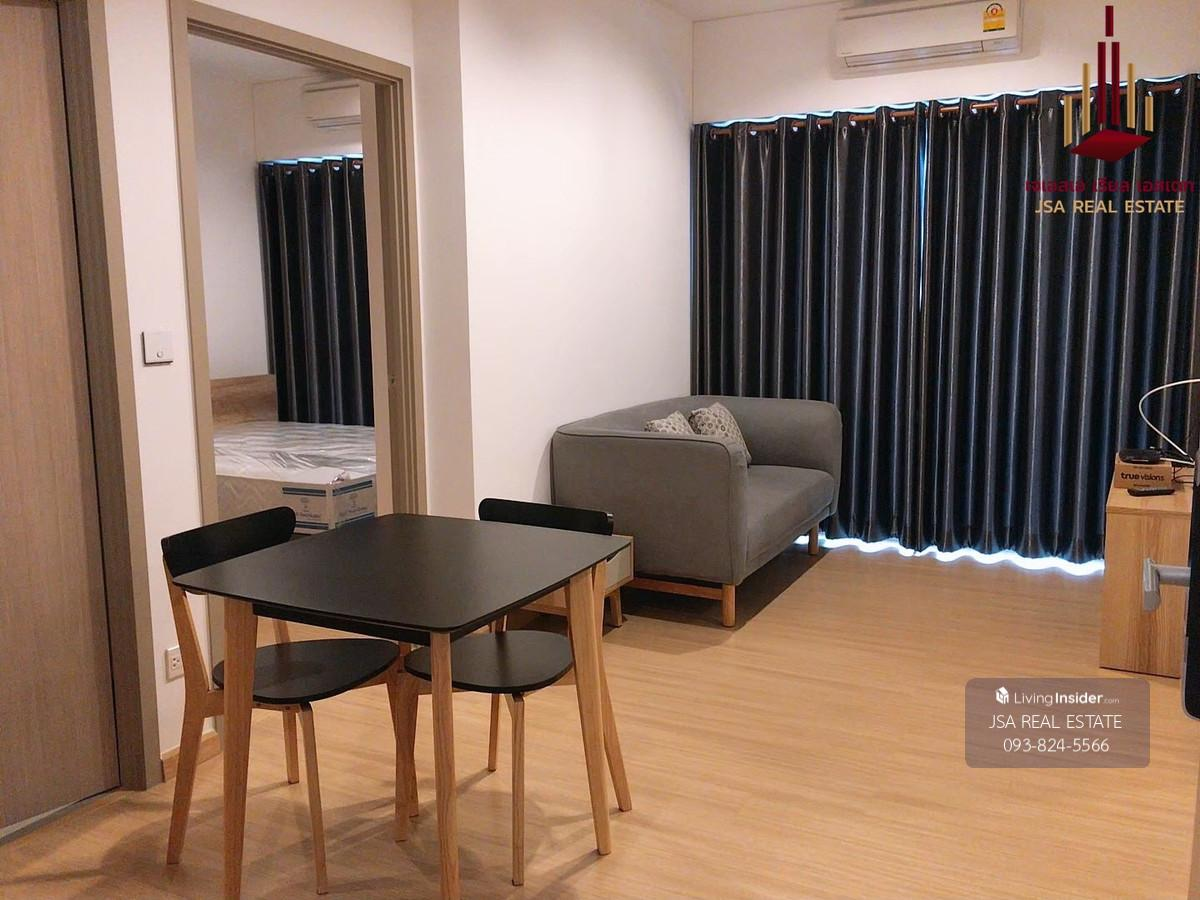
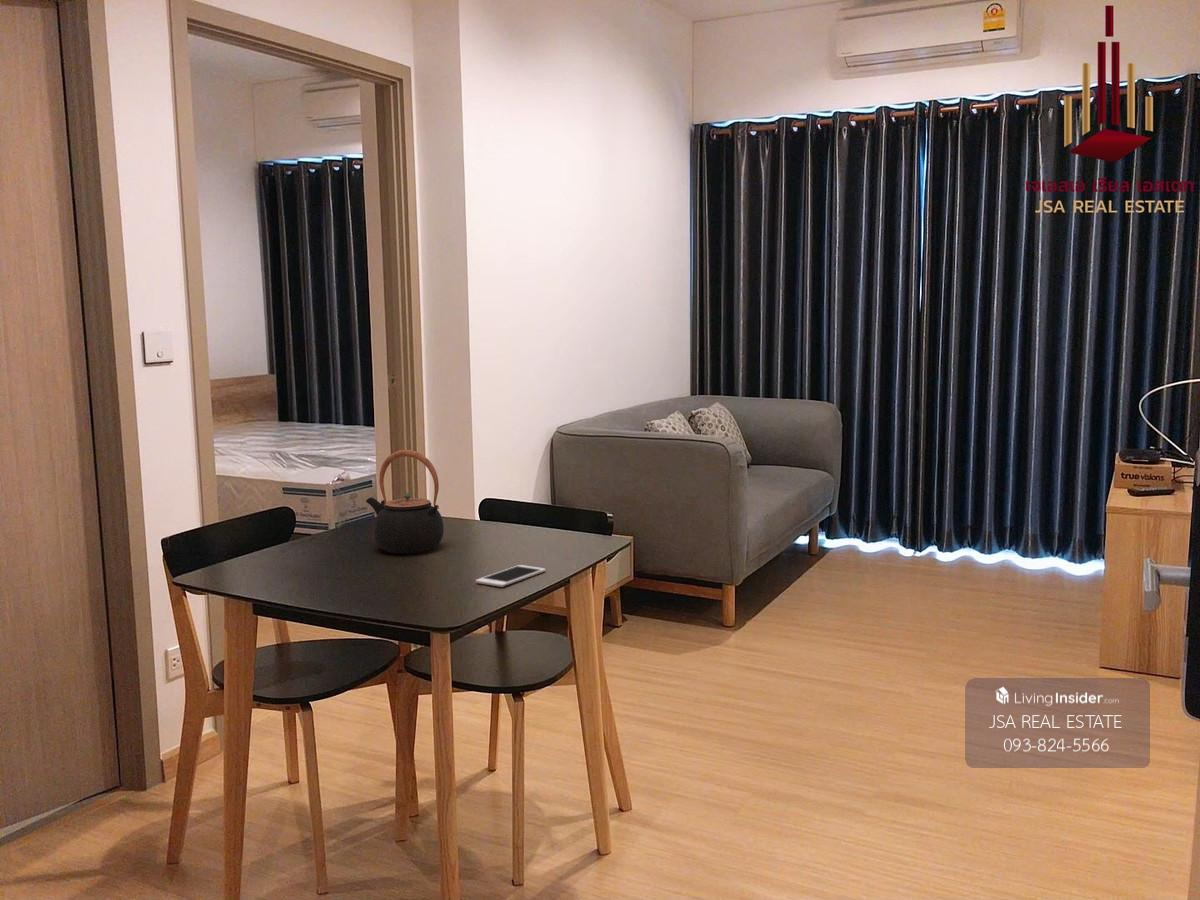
+ cell phone (511, 575)
+ teapot (402, 499)
